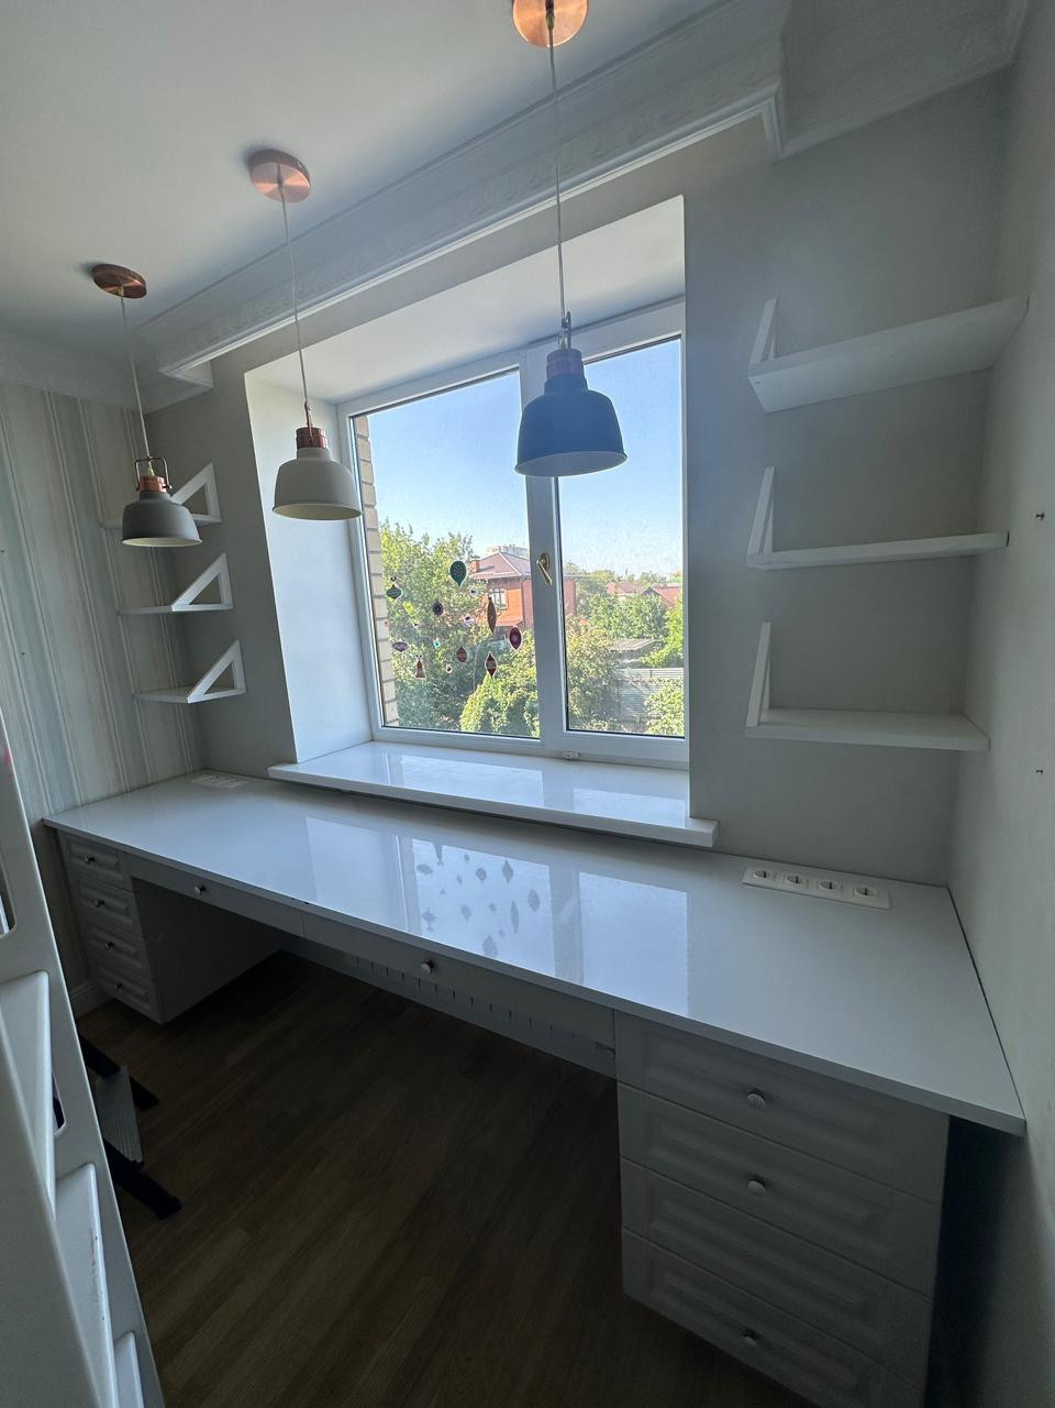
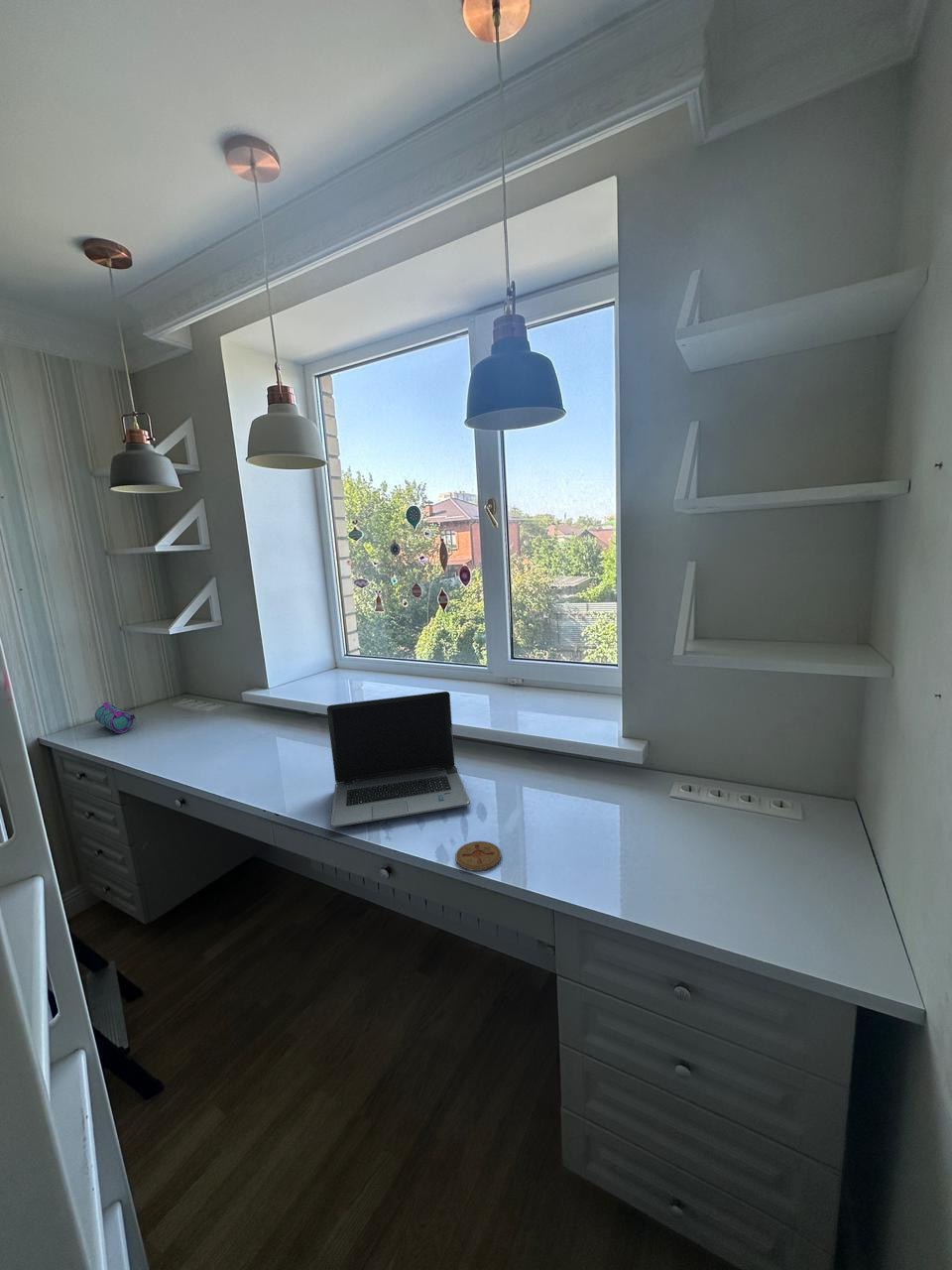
+ pencil case (114, 717)
+ laptop computer (396, 755)
+ coaster (478, 855)
